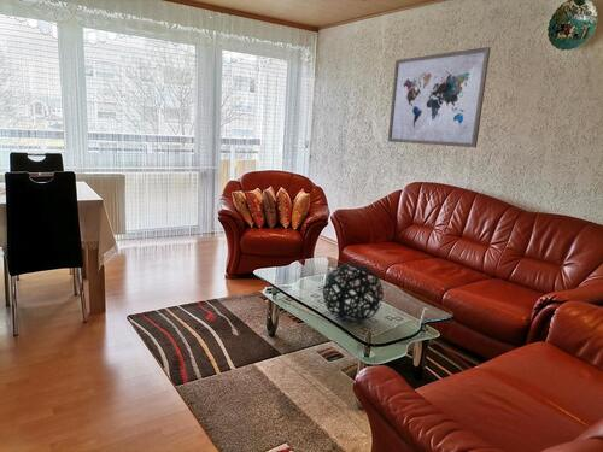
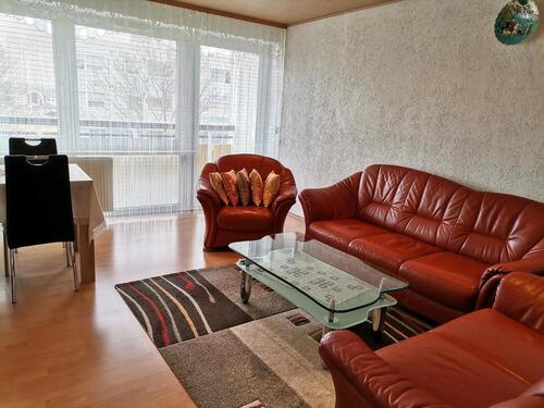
- wall art (432, 100)
- decorative orb (353, 290)
